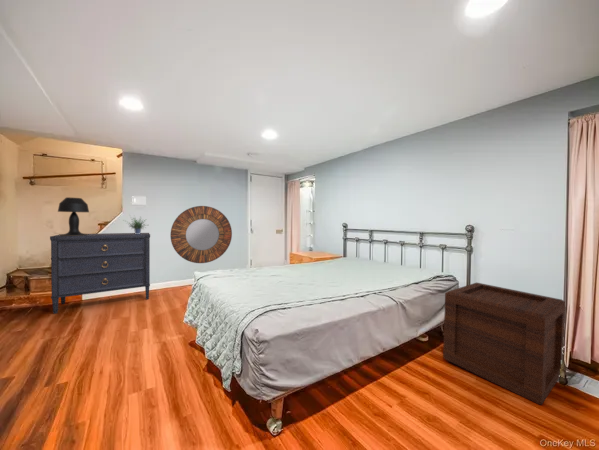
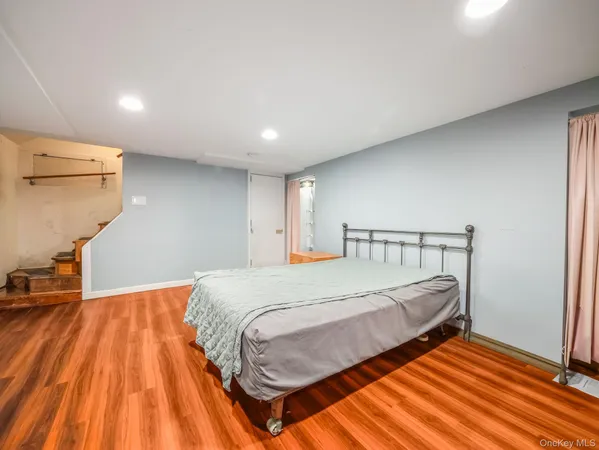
- wooden crate (501, 331)
- dresser (106, 268)
- home mirror (203, 234)
- table lamp (74, 216)
- potted plant (137, 223)
